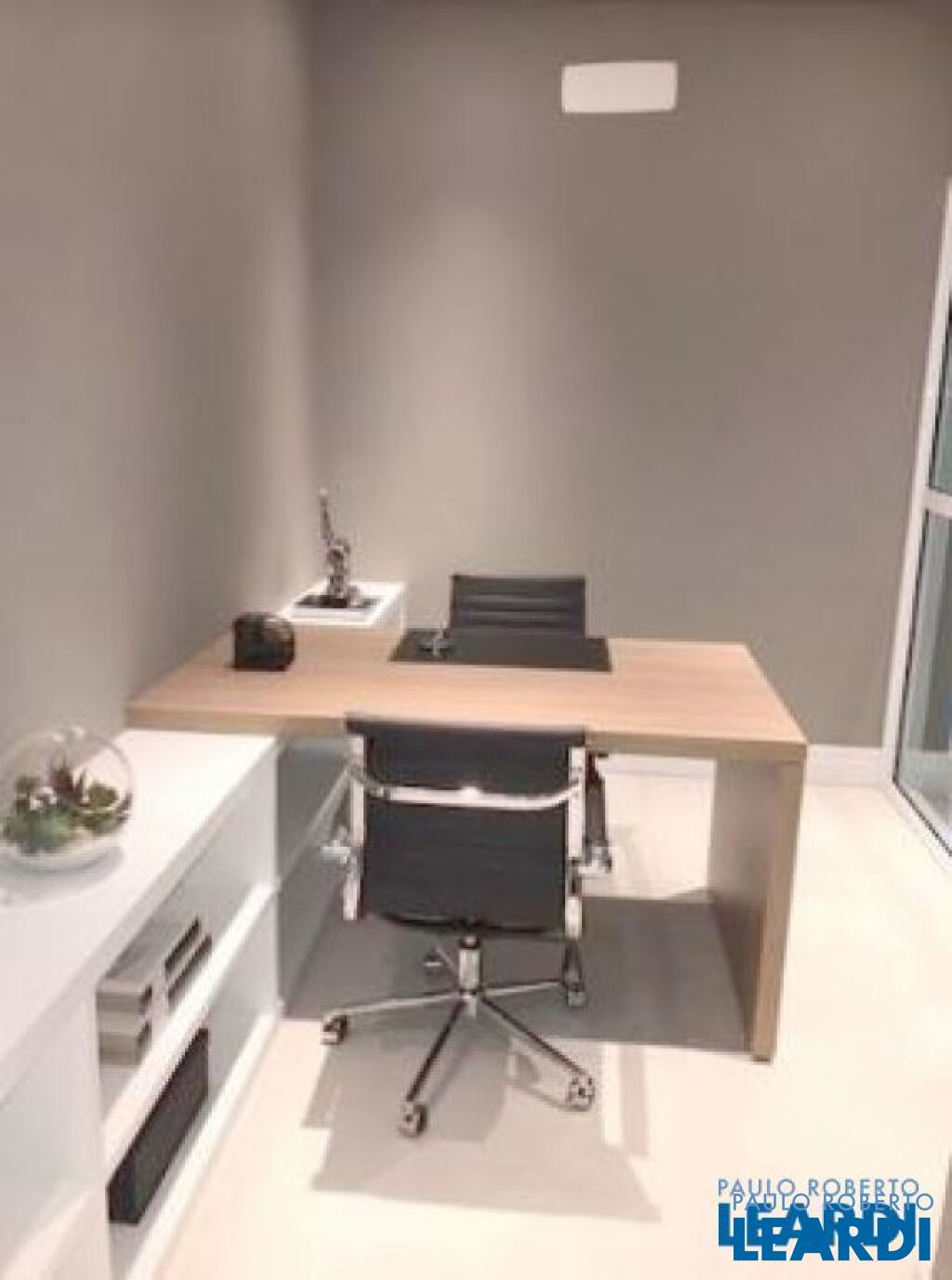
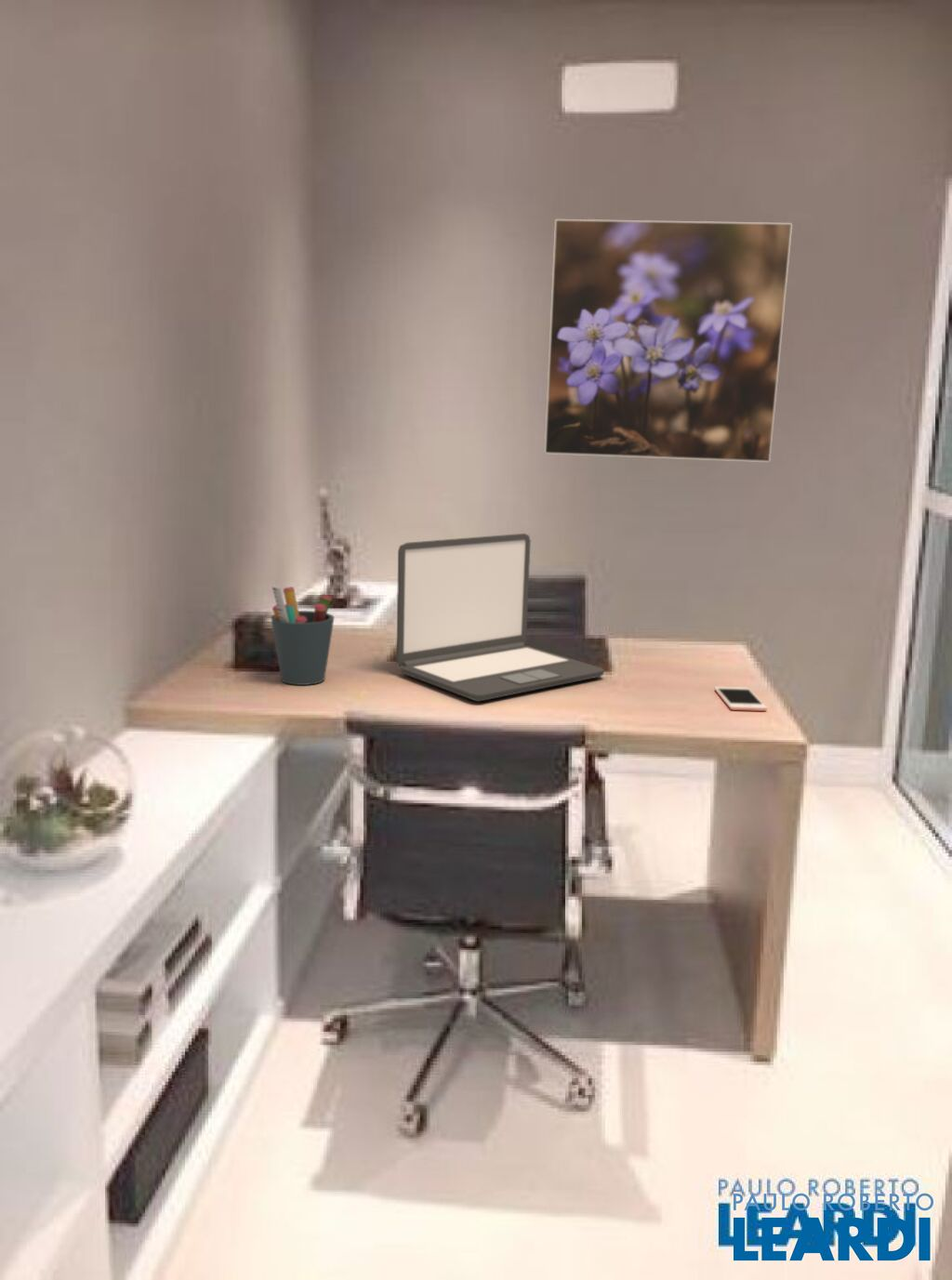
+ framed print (664, 342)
+ laptop (503, 611)
+ pen holder (302, 631)
+ cell phone (739, 698)
